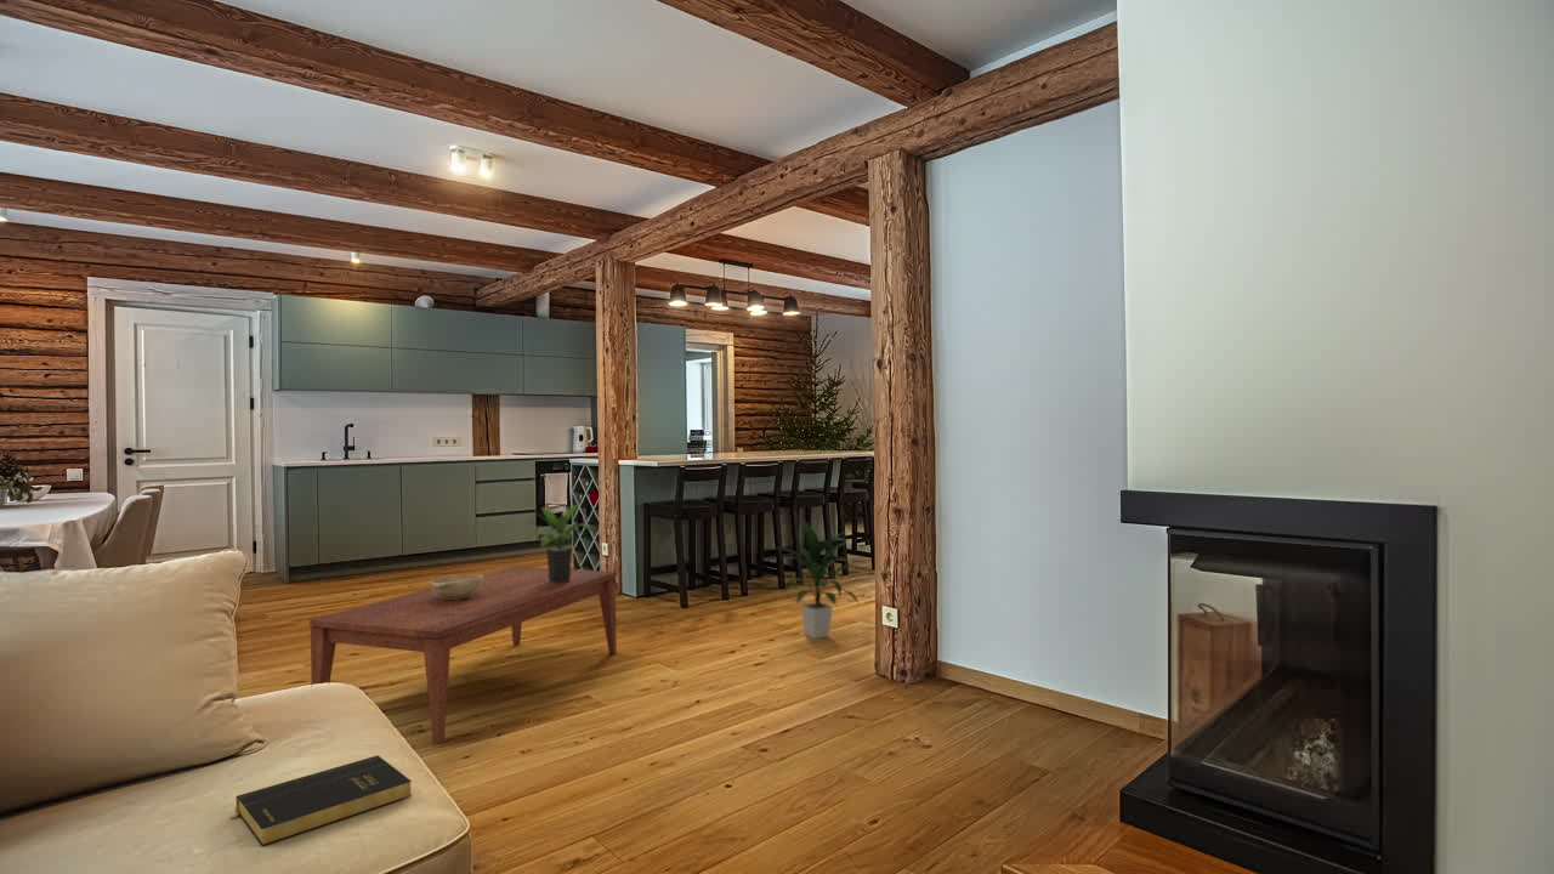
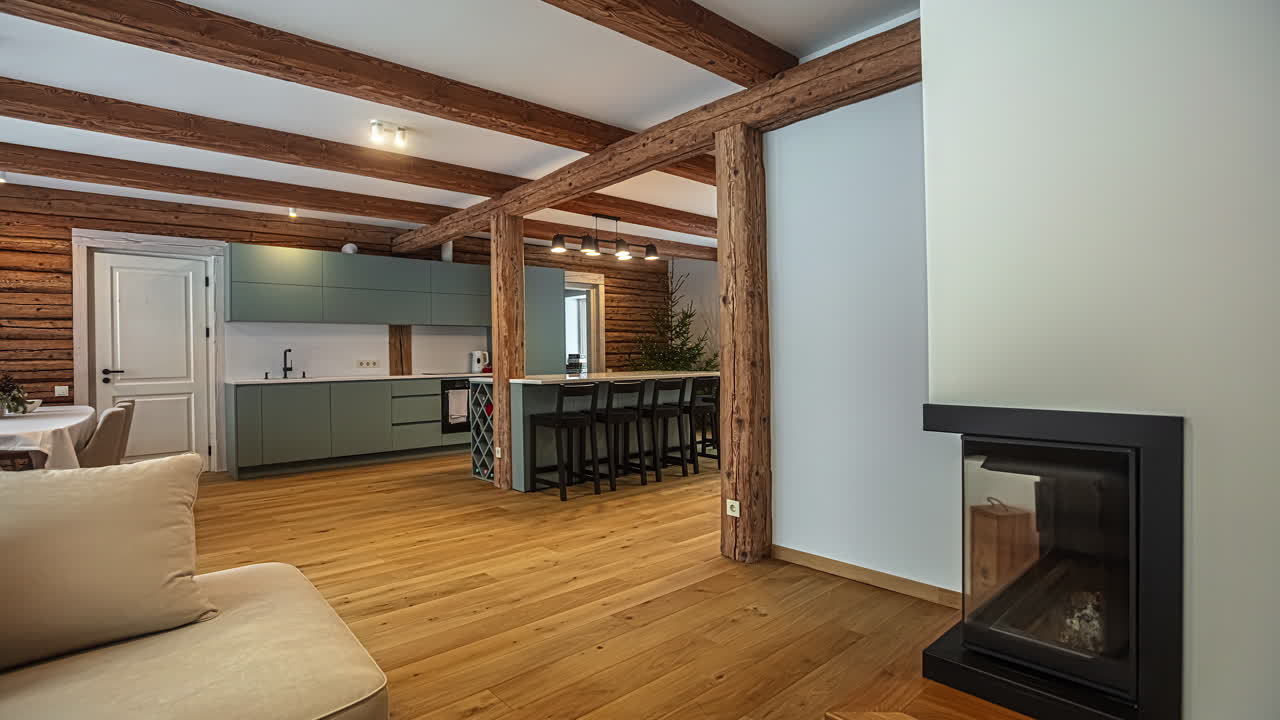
- book (321, 796)
- indoor plant (819, 579)
- potted plant (558, 543)
- coffee table (482, 636)
- decorative bowl (456, 586)
